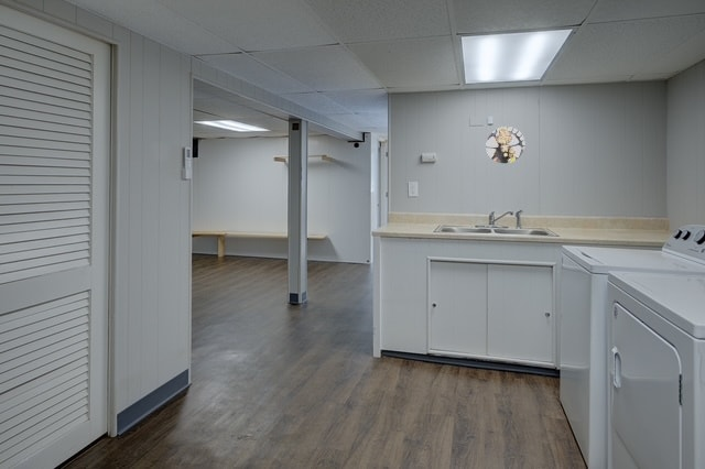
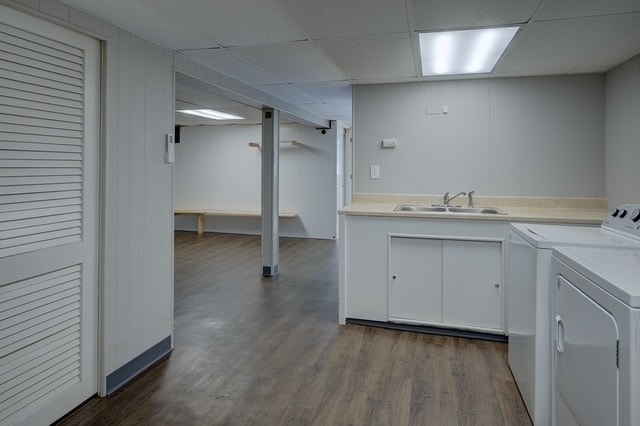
- wall clock (506, 141)
